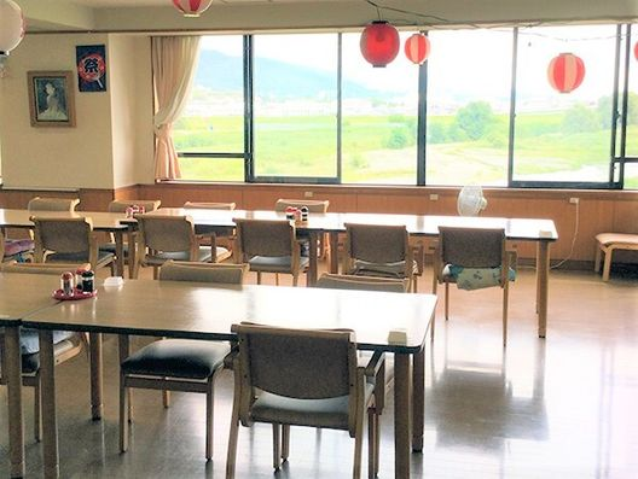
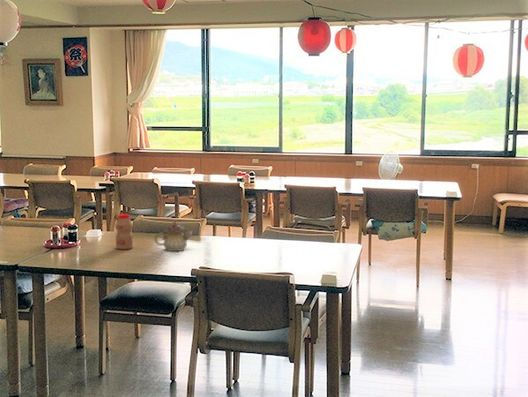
+ bottle (124, 231)
+ teapot (173, 235)
